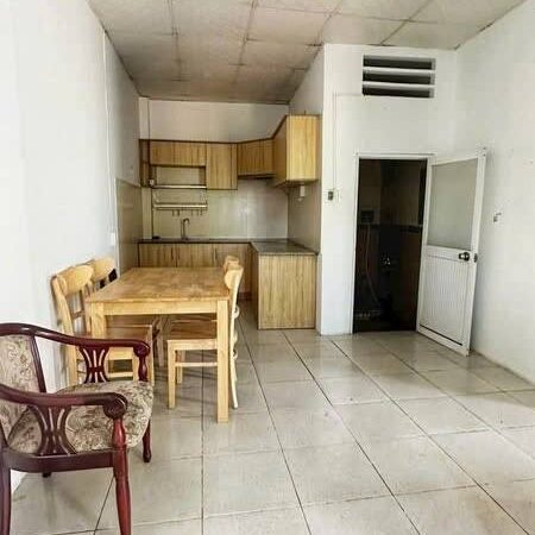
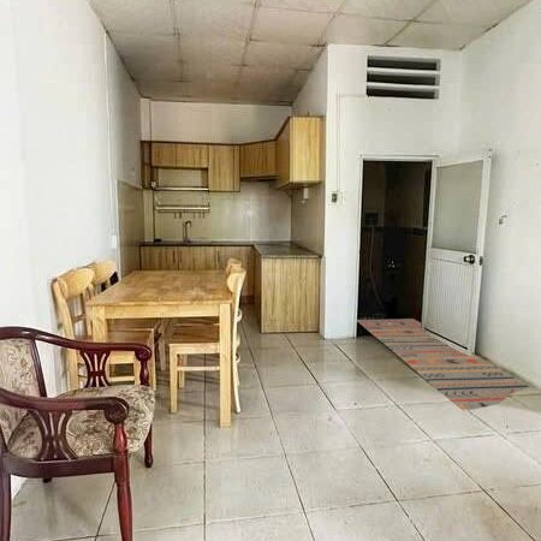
+ rug (434, 353)
